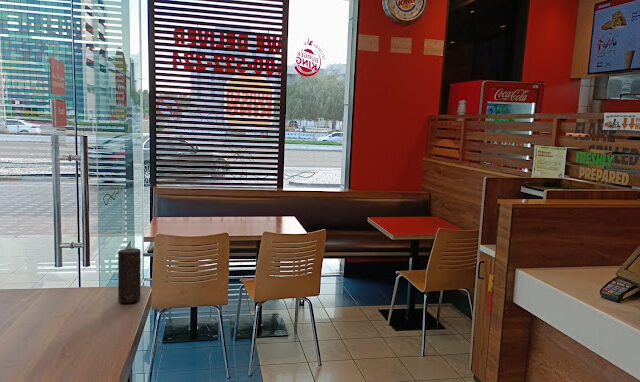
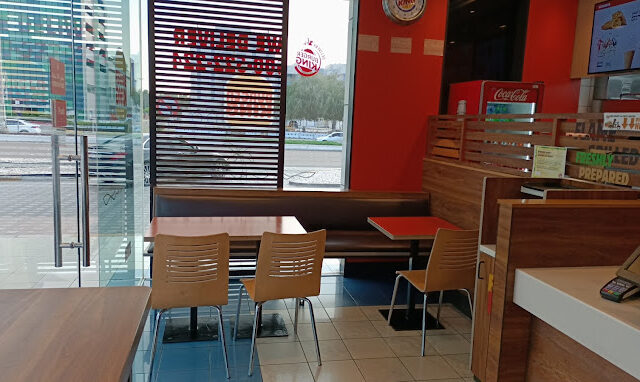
- candle (129, 275)
